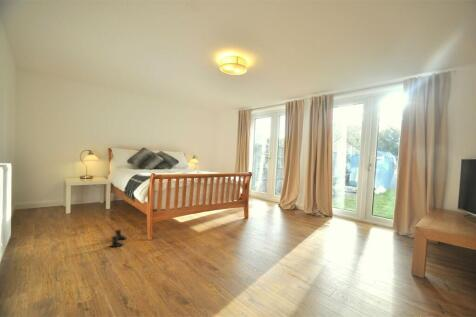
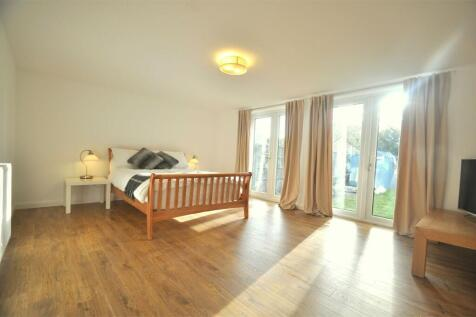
- boots (118, 237)
